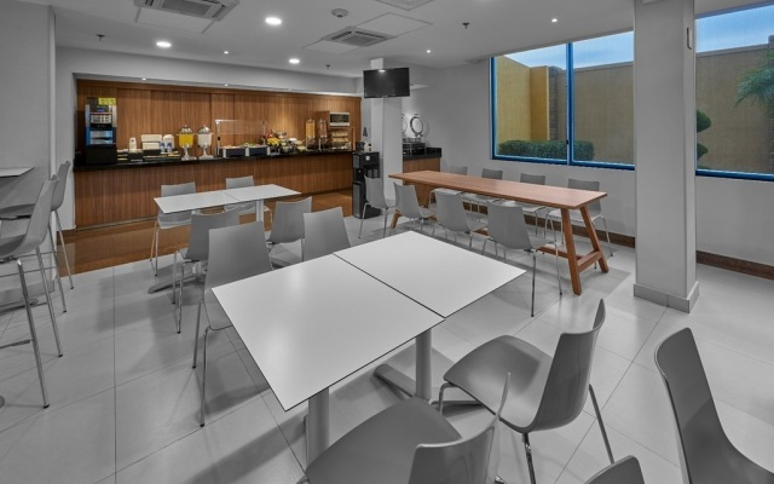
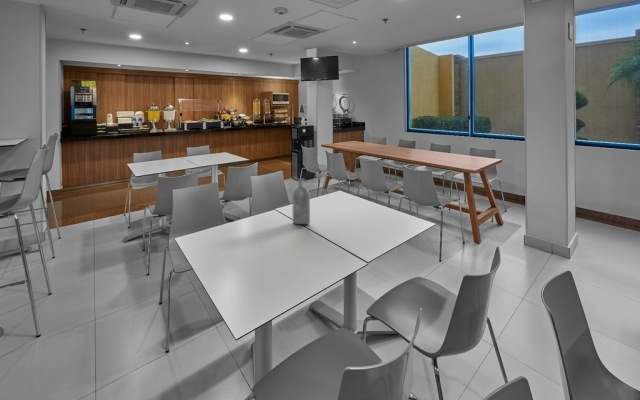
+ bottle (301, 201)
